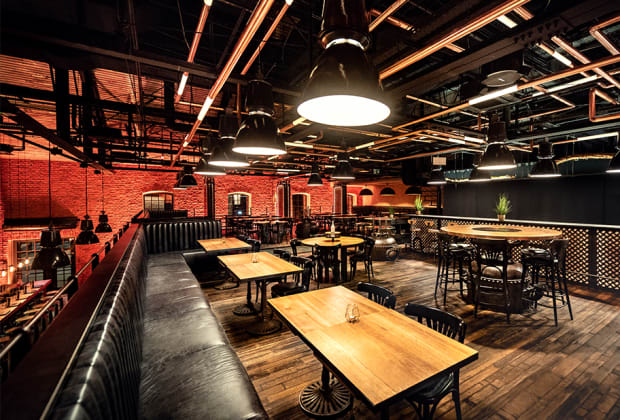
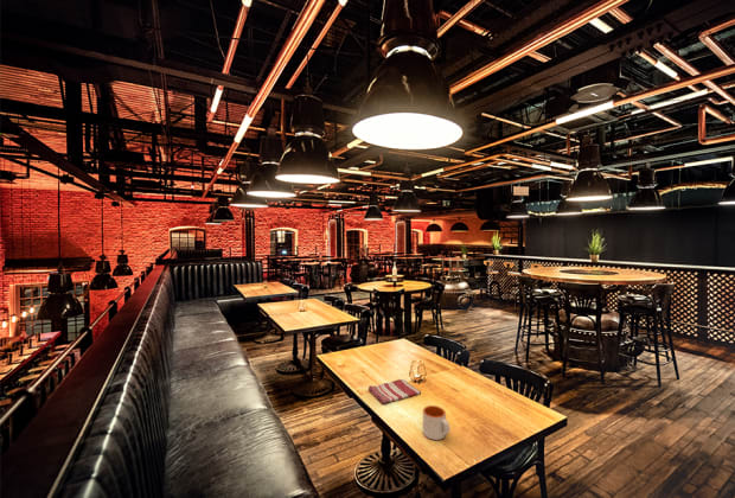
+ mug (436, 423)
+ dish towel (394, 390)
